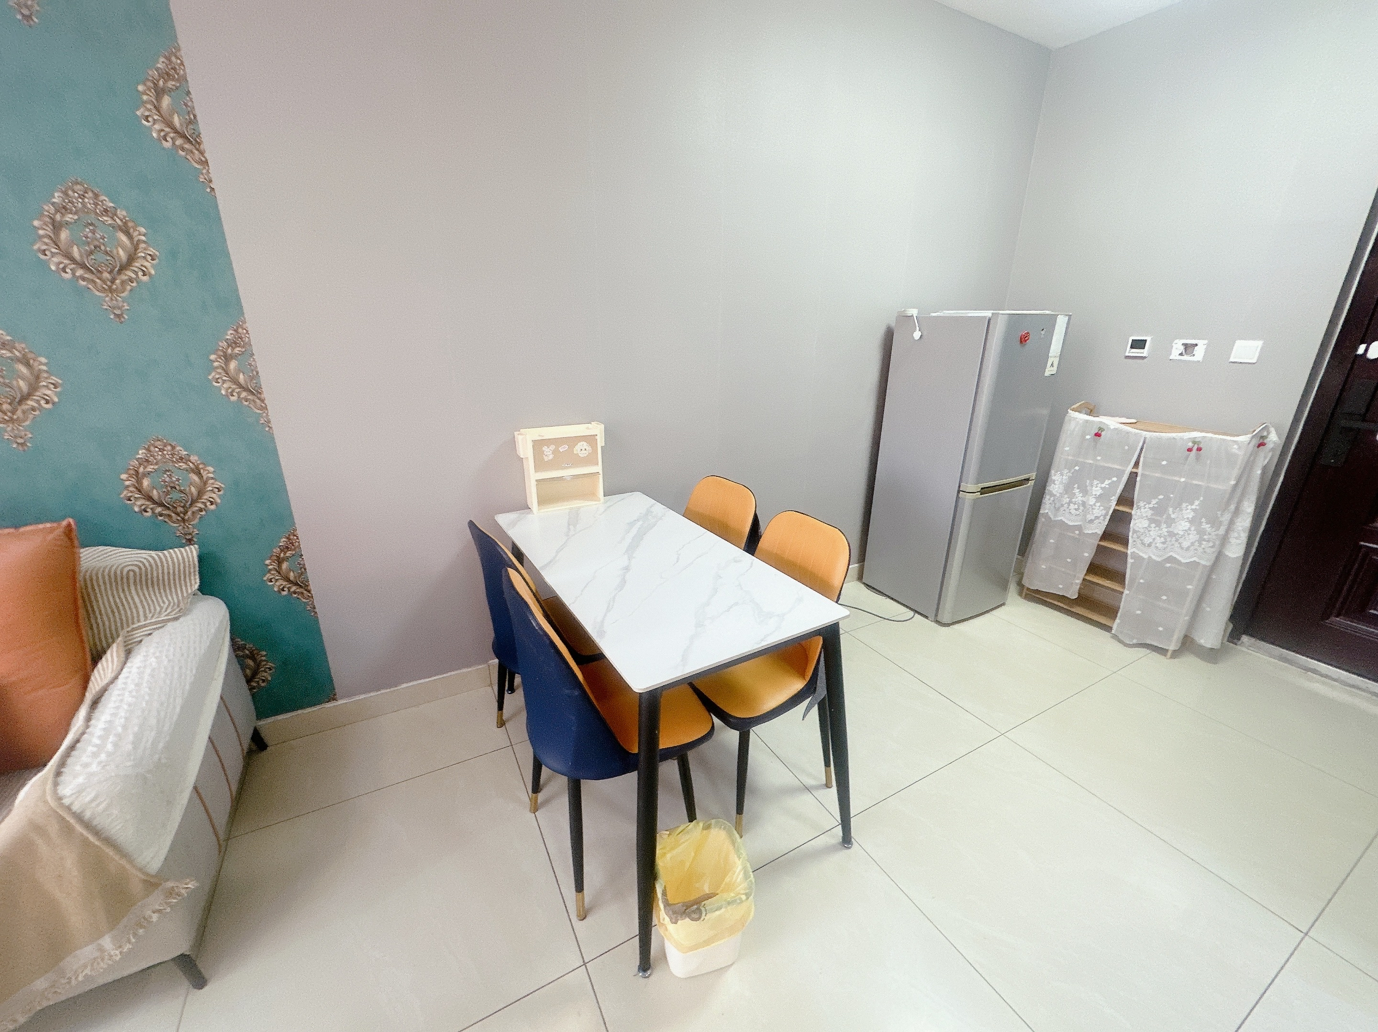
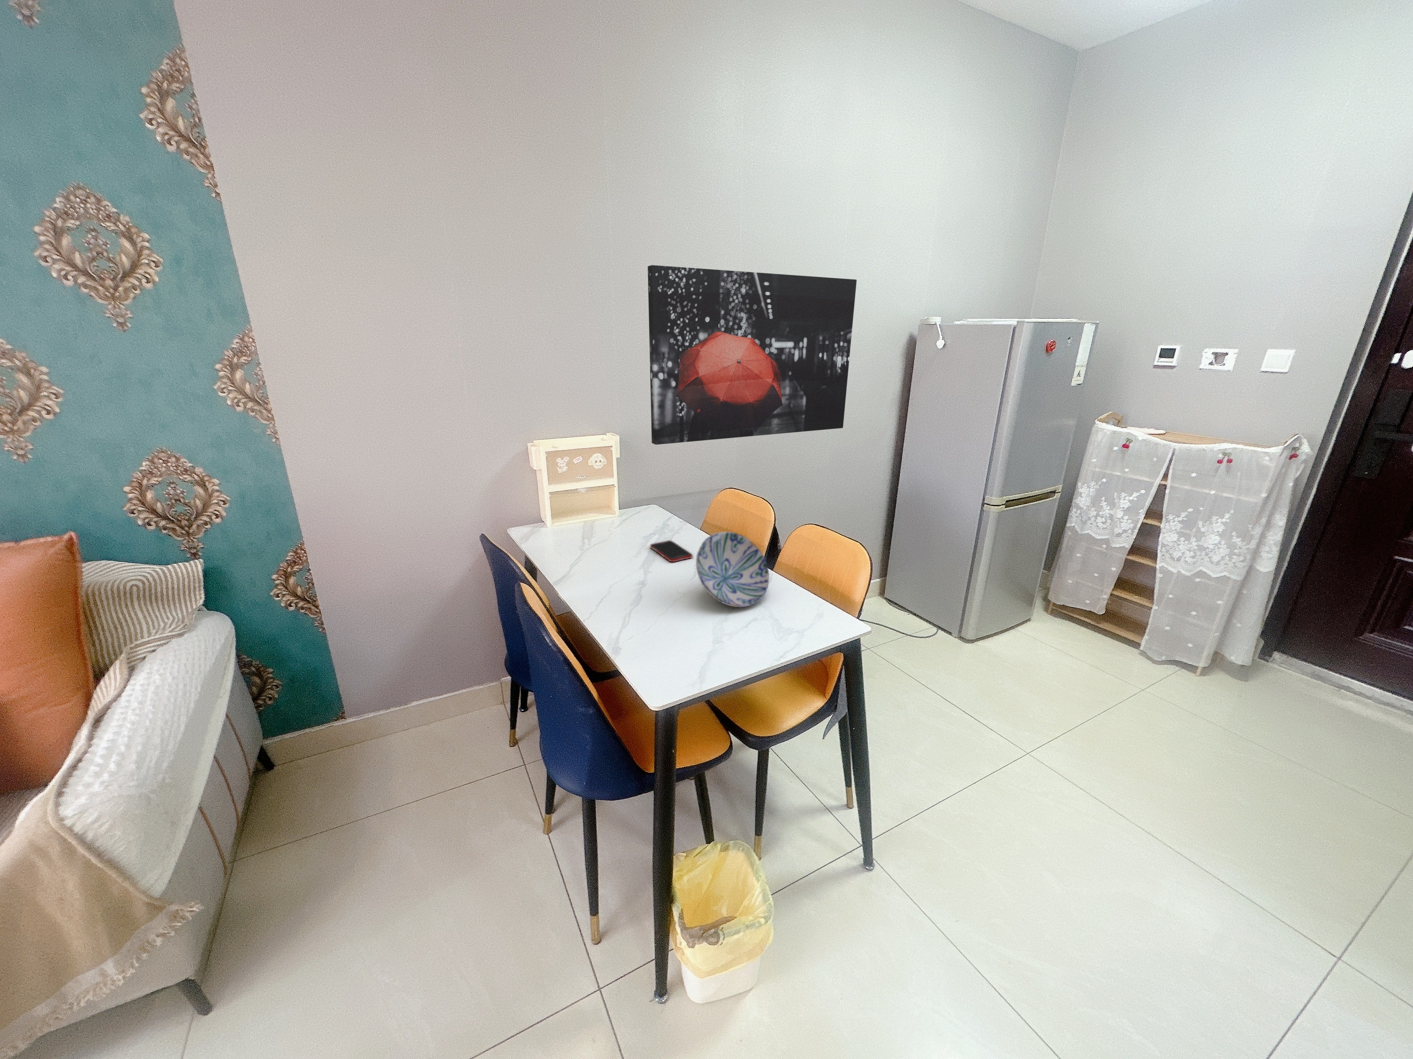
+ wall art (758, 358)
+ cell phone (671, 551)
+ bowl (732, 570)
